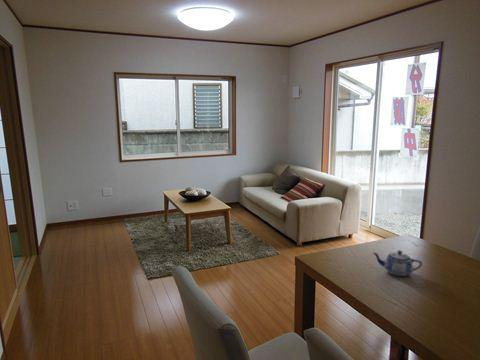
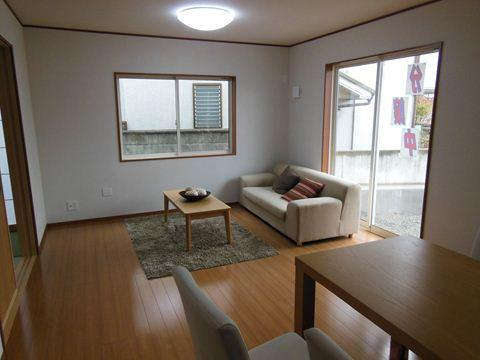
- teapot (396, 261)
